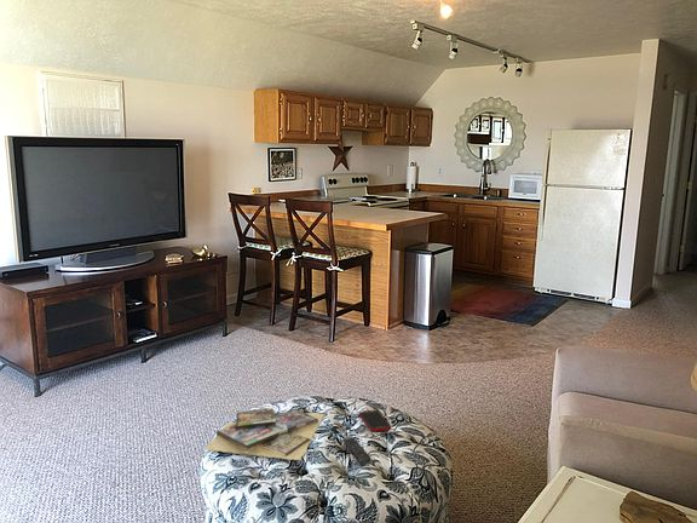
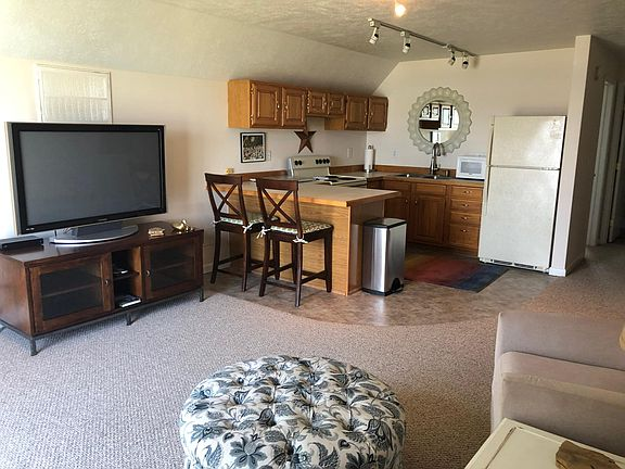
- video game cases (267, 425)
- cell phone (374, 420)
- remote control (355, 448)
